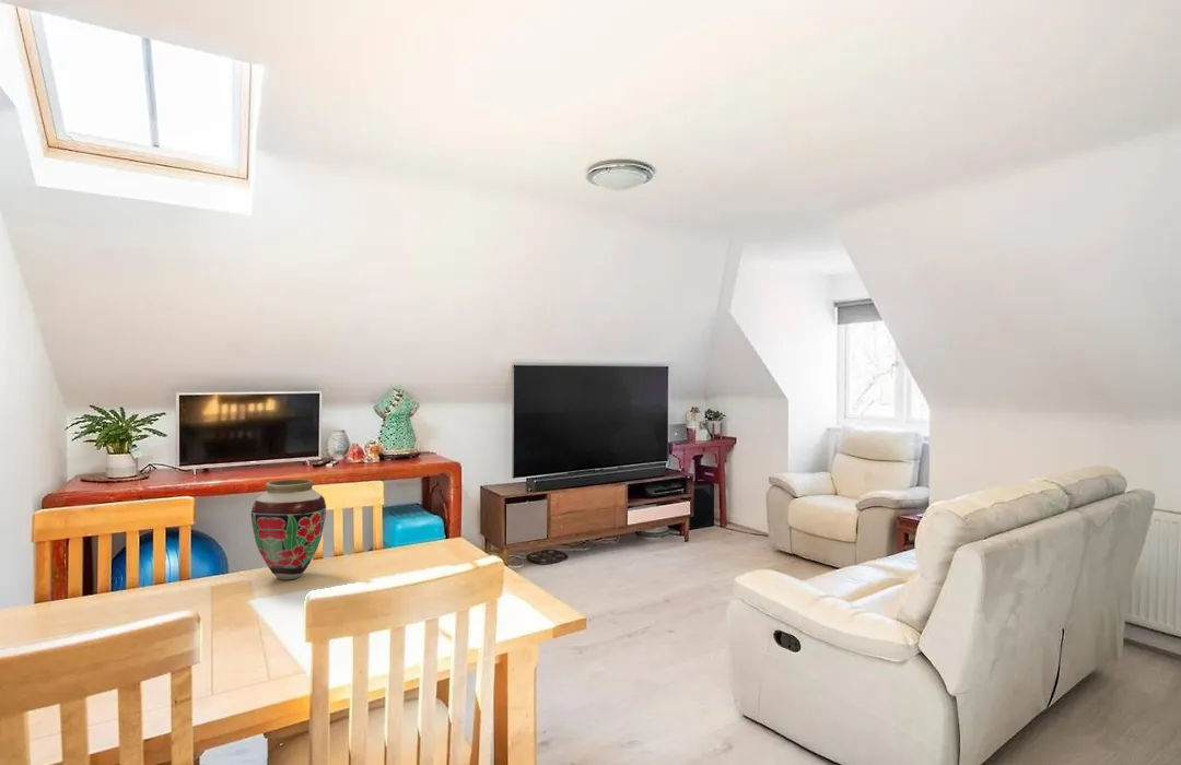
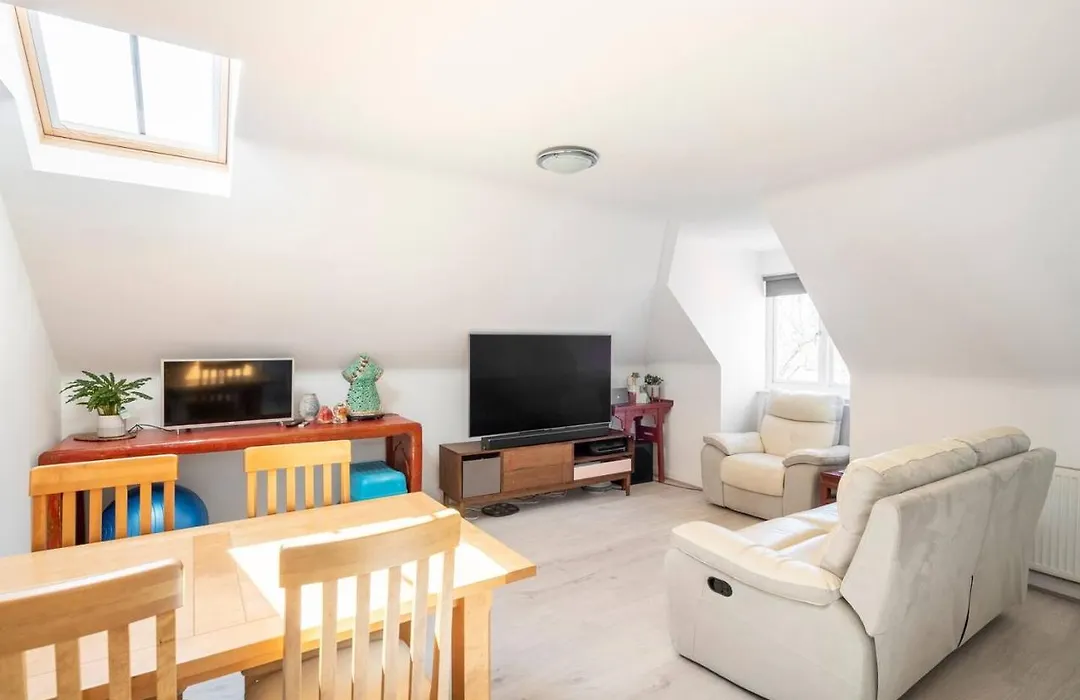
- vase (289, 529)
